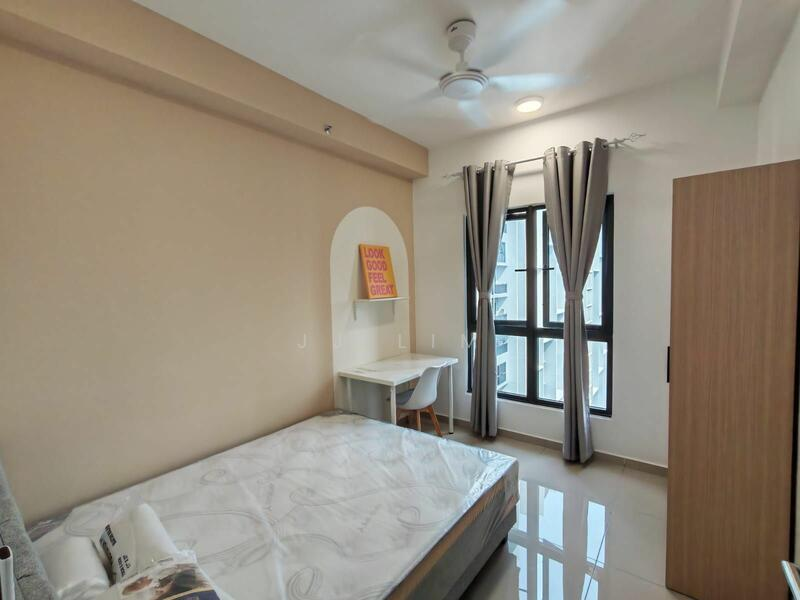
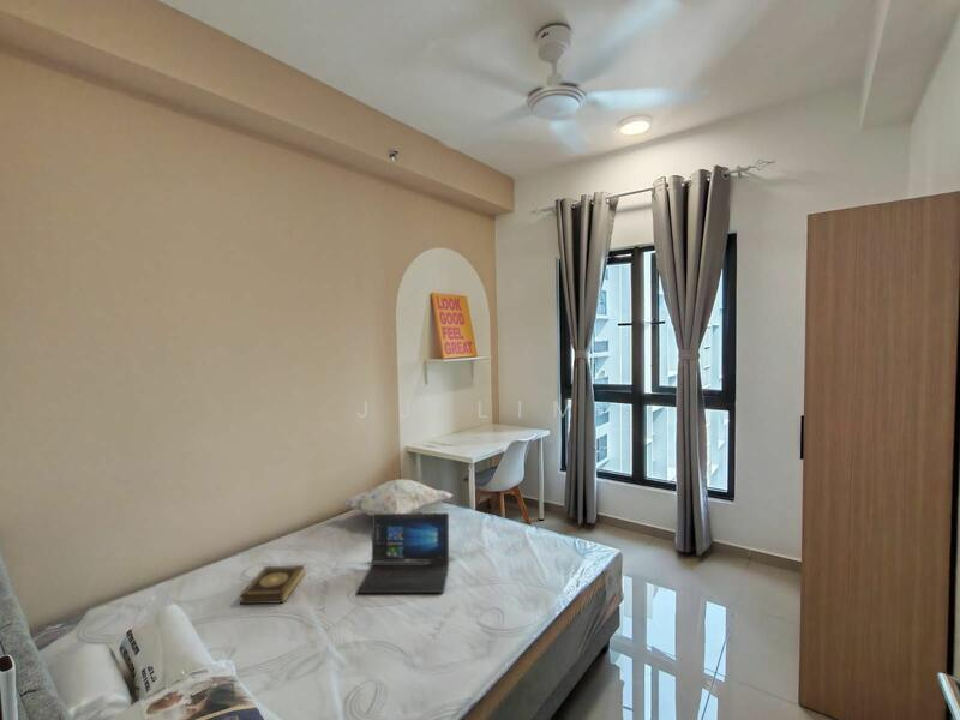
+ book (274, 583)
+ laptop (406, 551)
+ decorative pillow (398, 498)
